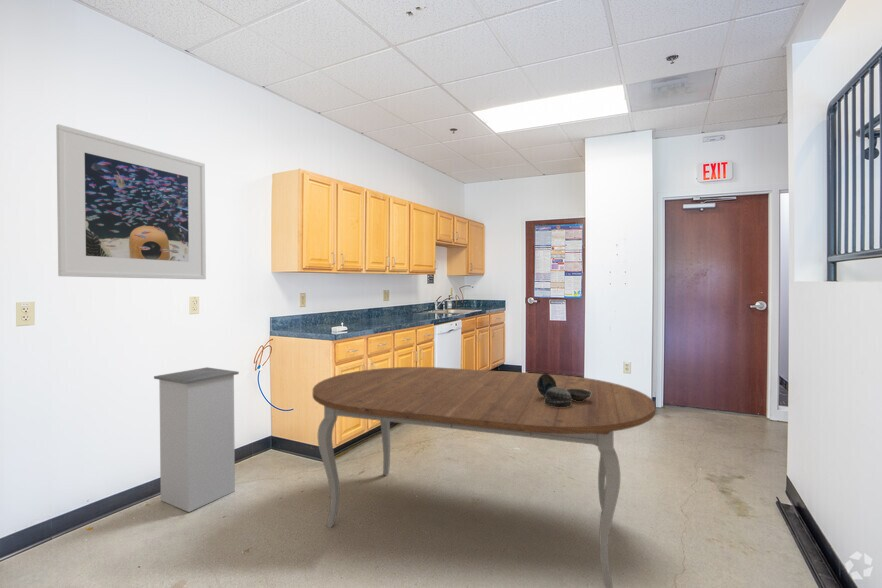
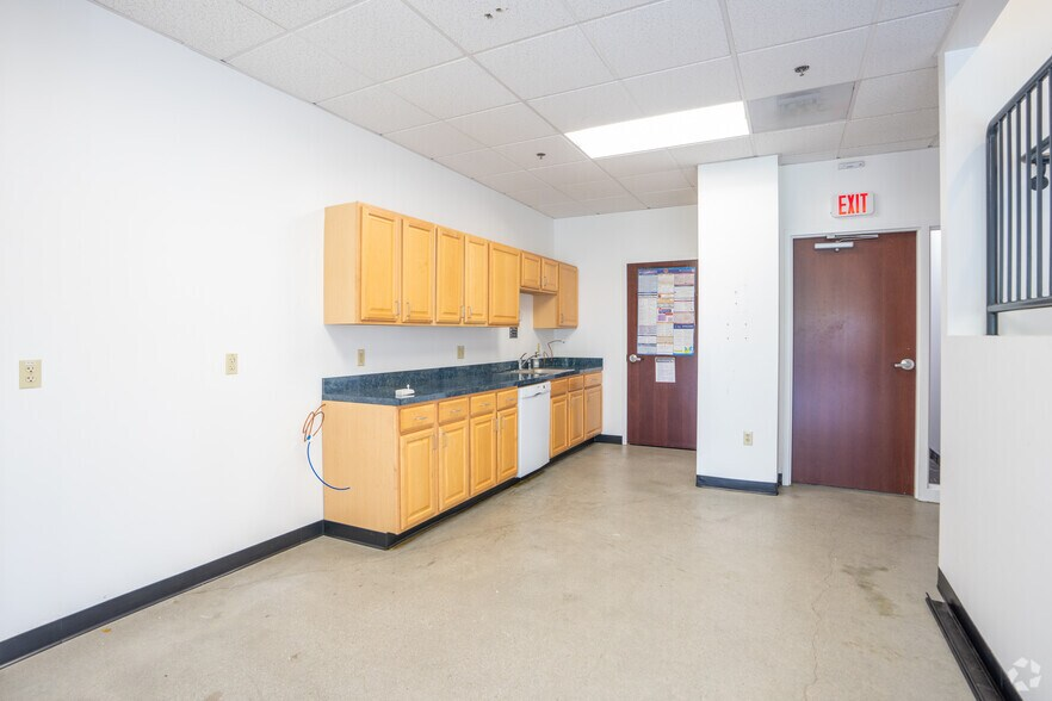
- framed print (141, 212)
- decorative bowl (561, 388)
- dining table (477, 431)
- trash can (197, 433)
